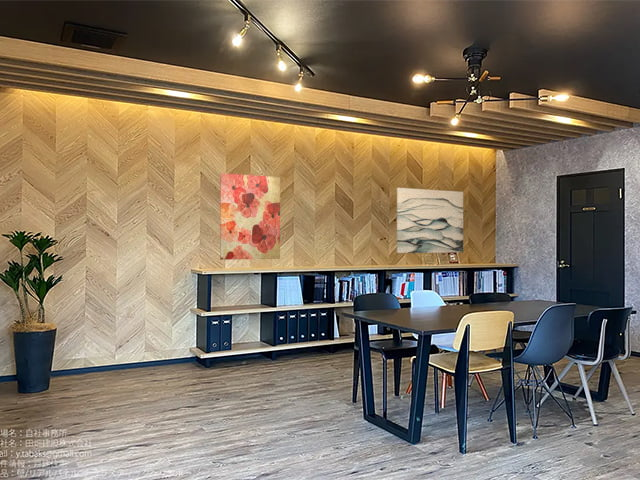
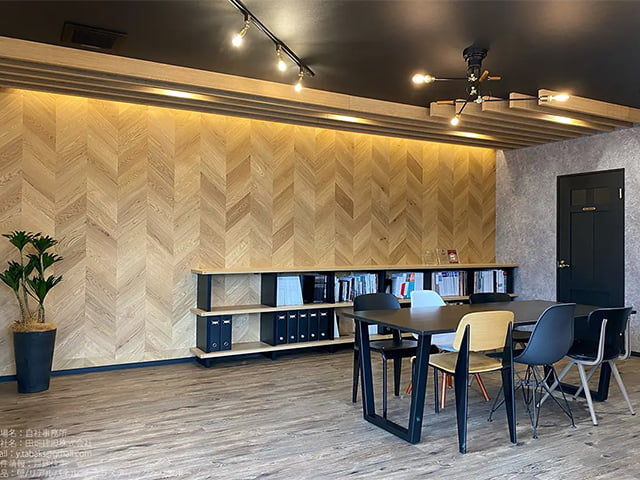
- wall art (250, 217)
- wall art (431, 221)
